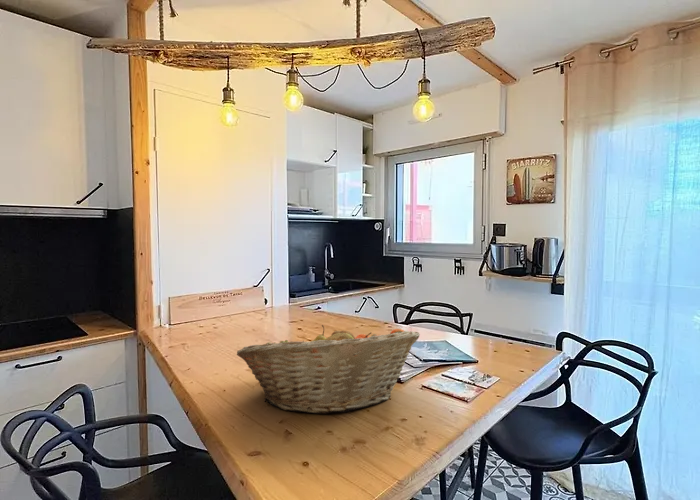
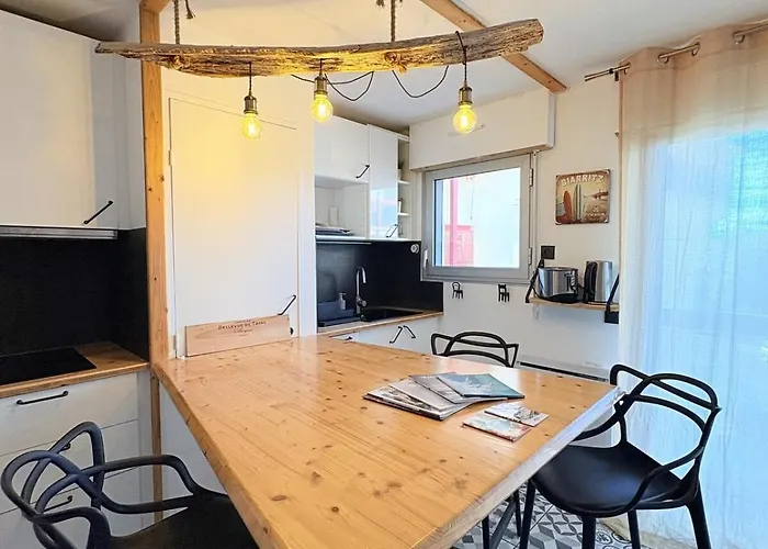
- fruit basket (330, 358)
